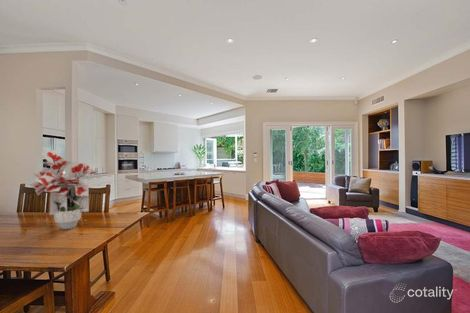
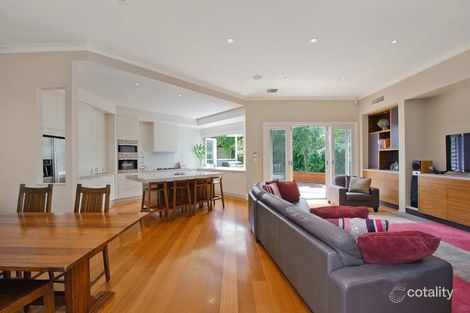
- bouquet (66, 188)
